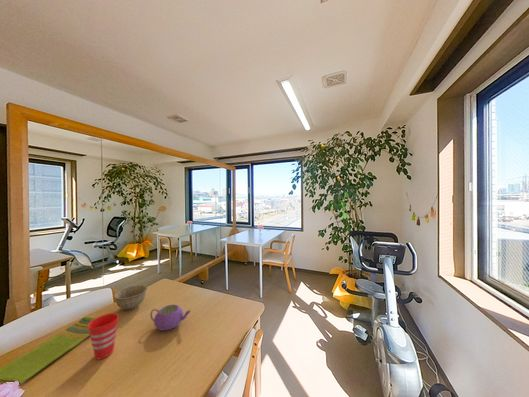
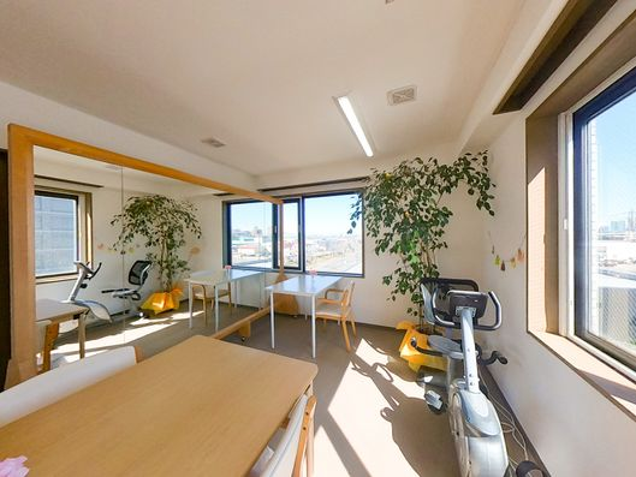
- dish towel (59, 343)
- teapot (170, 317)
- bowl (131, 299)
- cup (104, 336)
